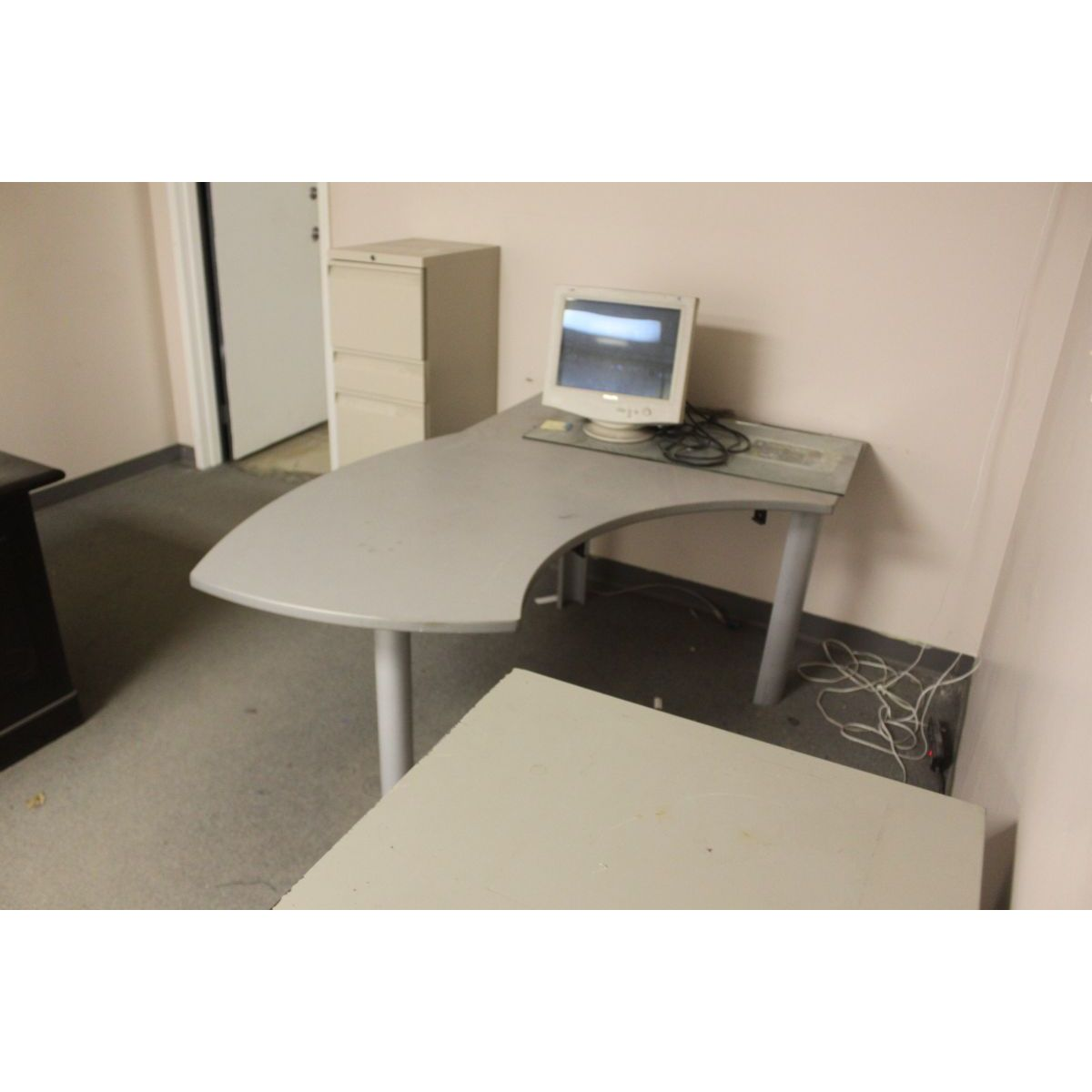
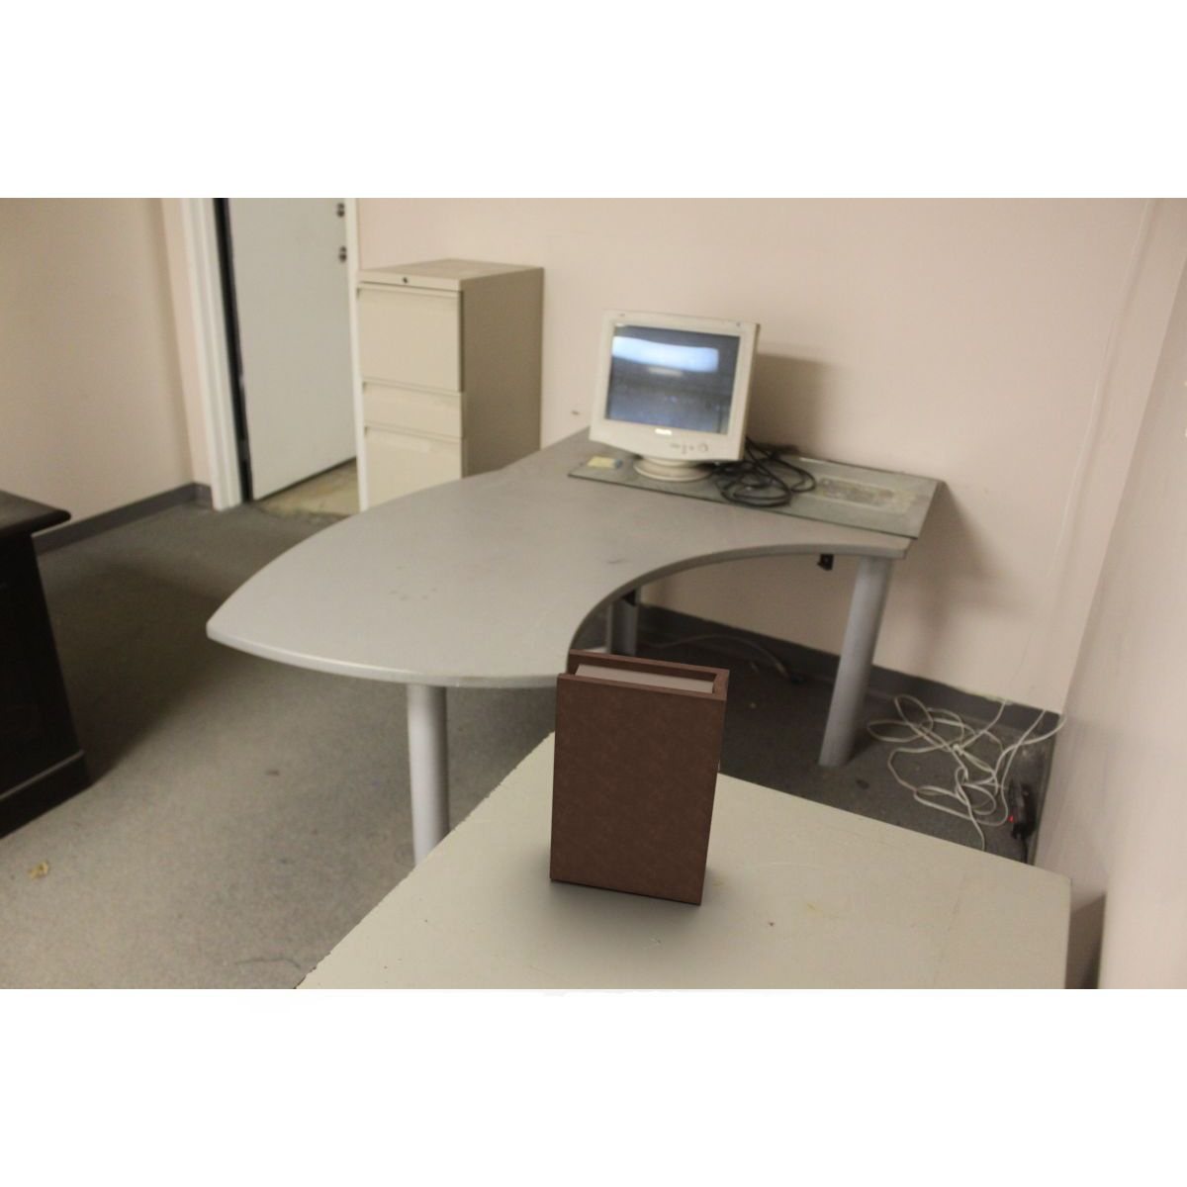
+ book (636, 777)
